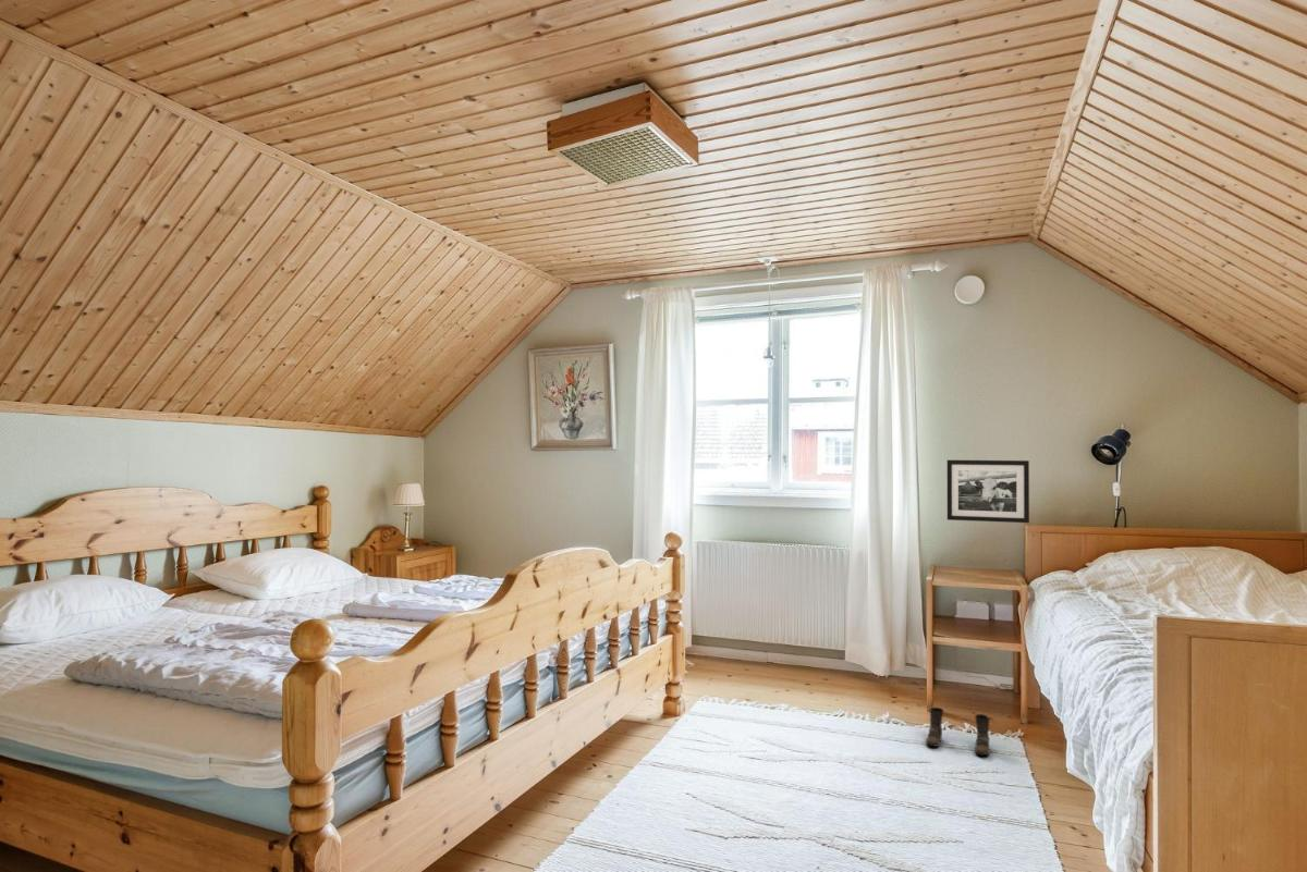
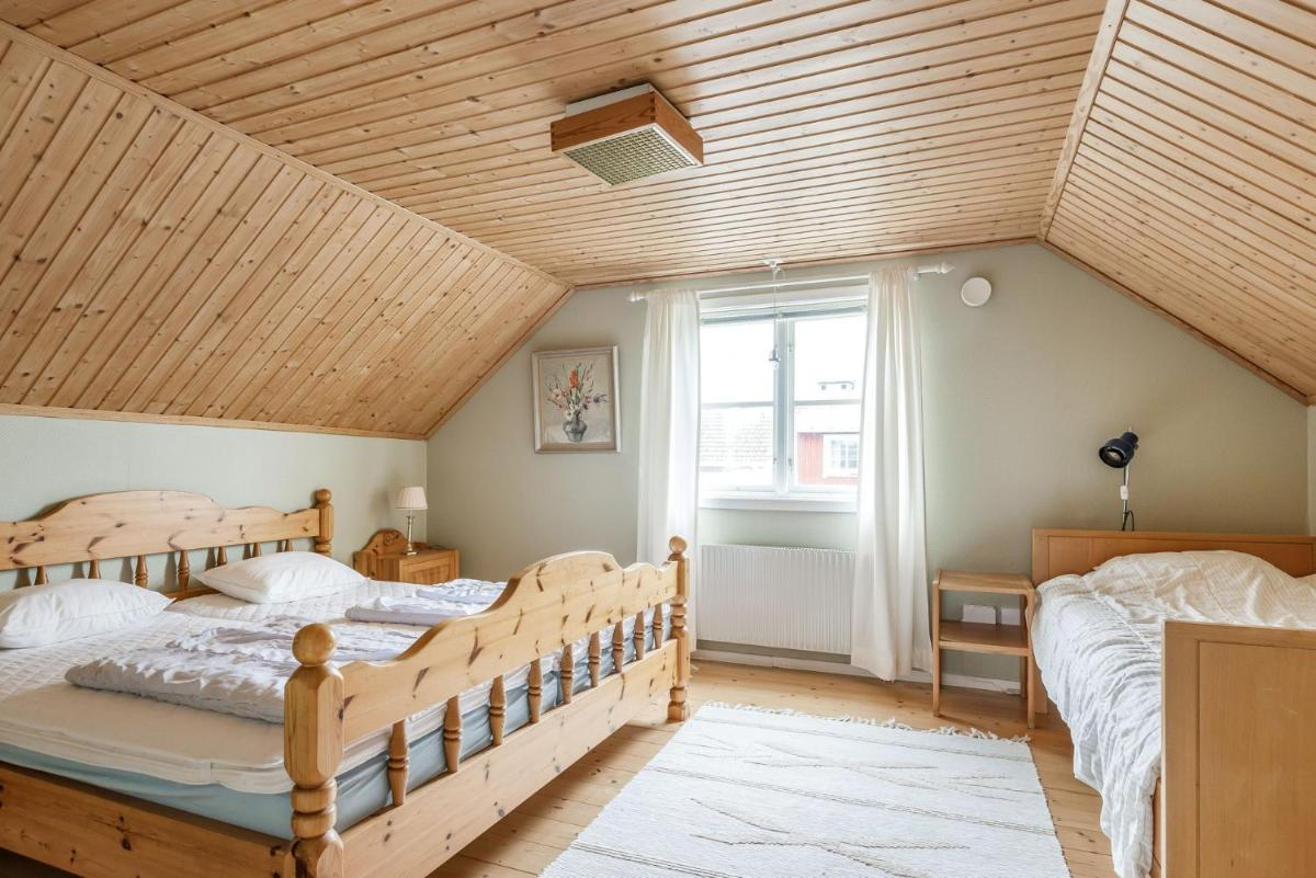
- boots (941, 732)
- picture frame (987, 490)
